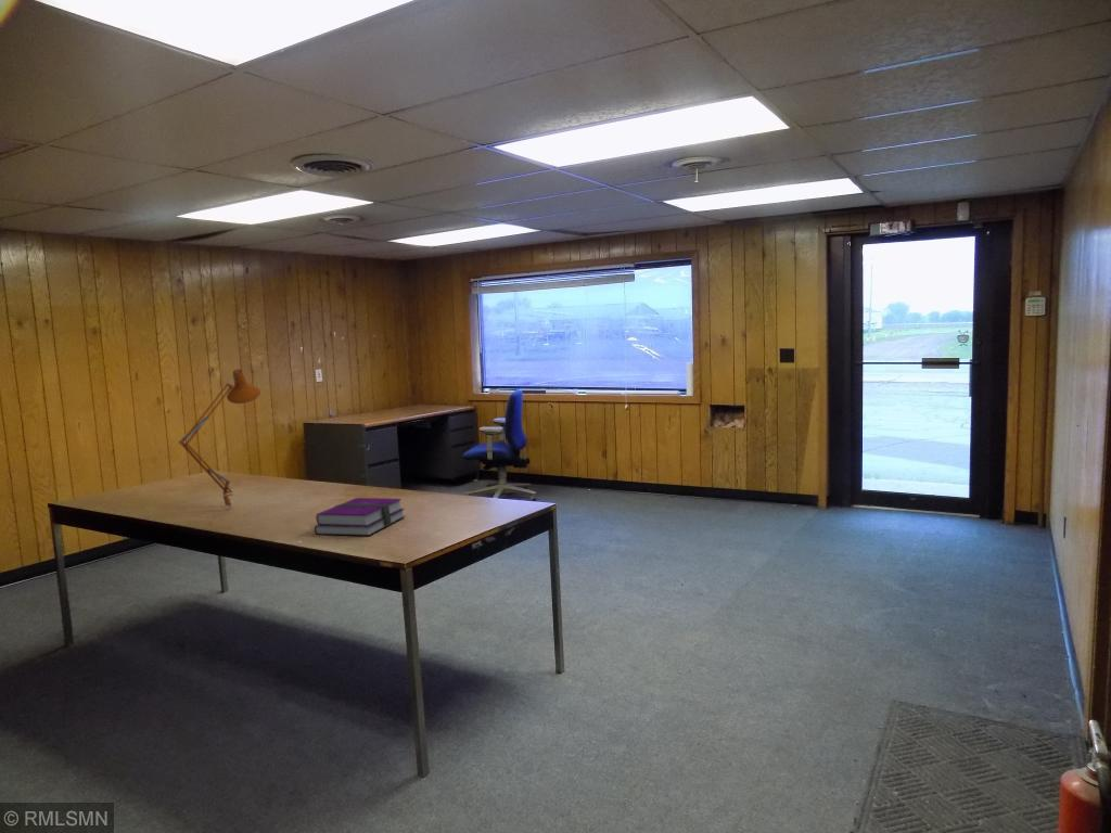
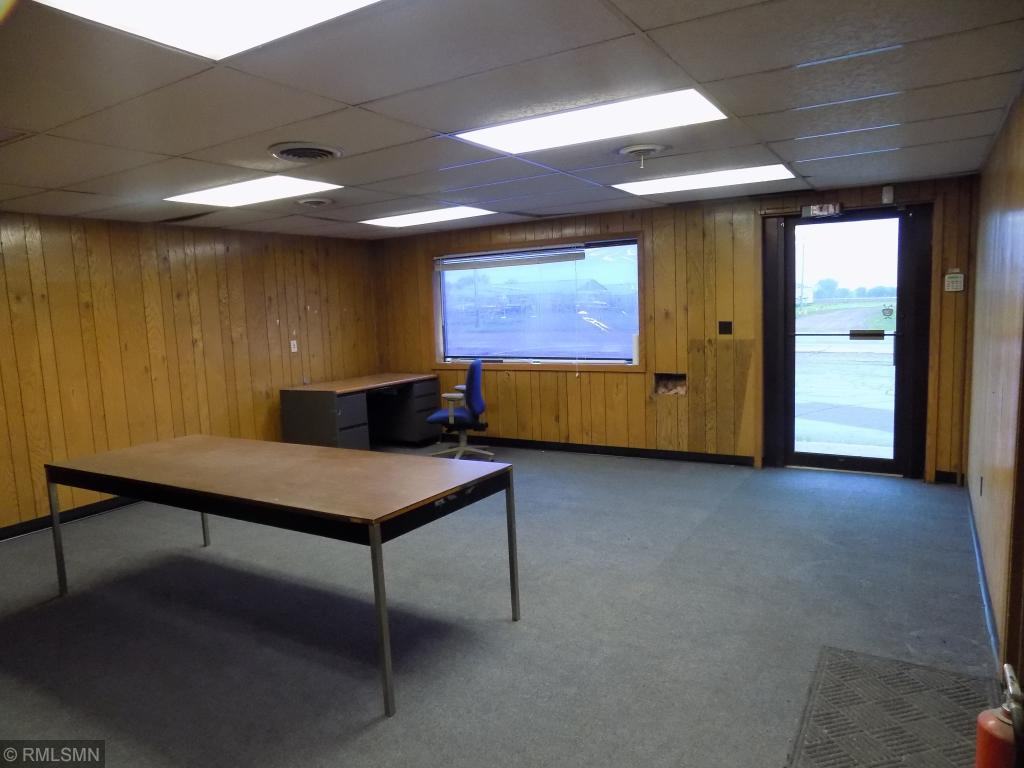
- desk lamp (201, 426)
- hardback book (360, 515)
